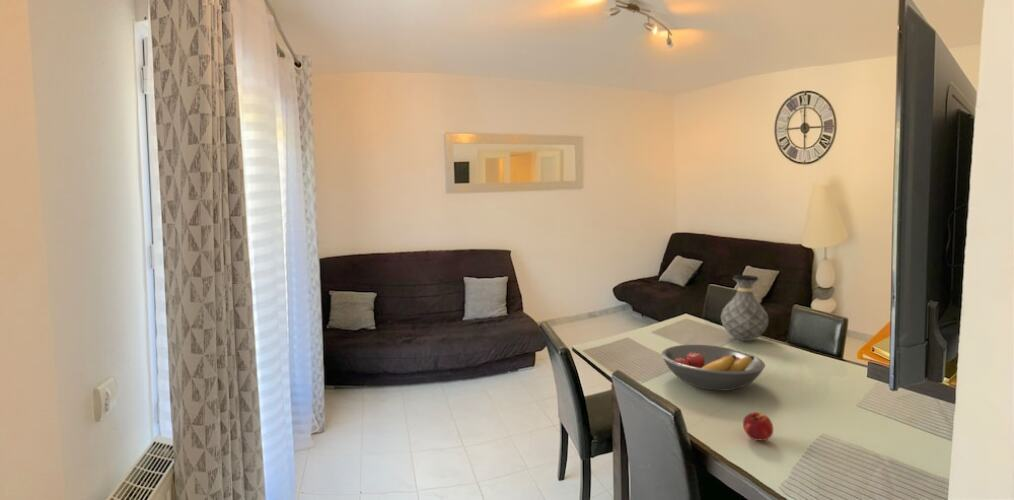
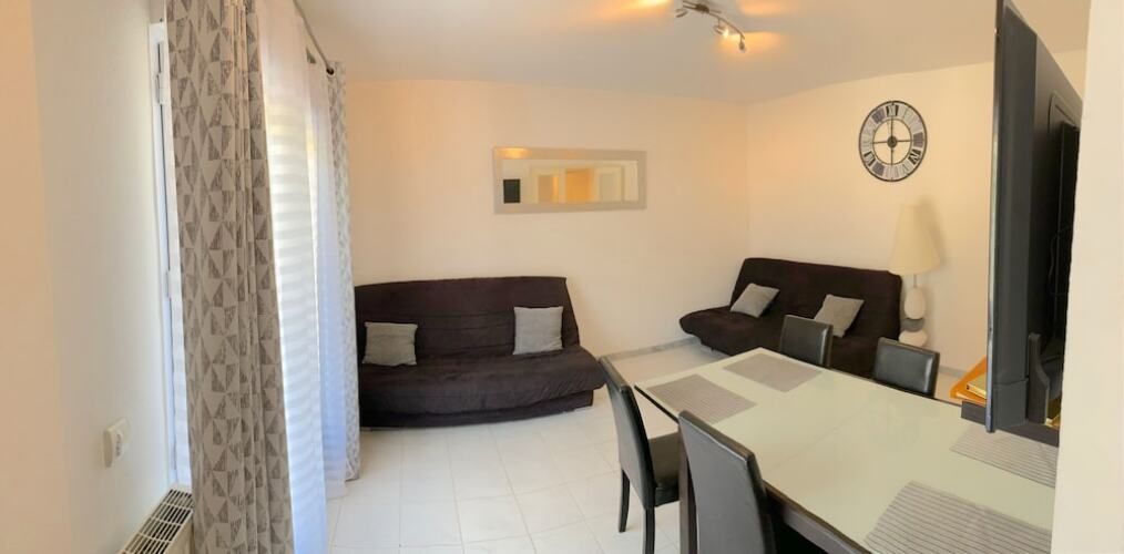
- fruit bowl (710, 366)
- peach (757, 426)
- vase (744, 308)
